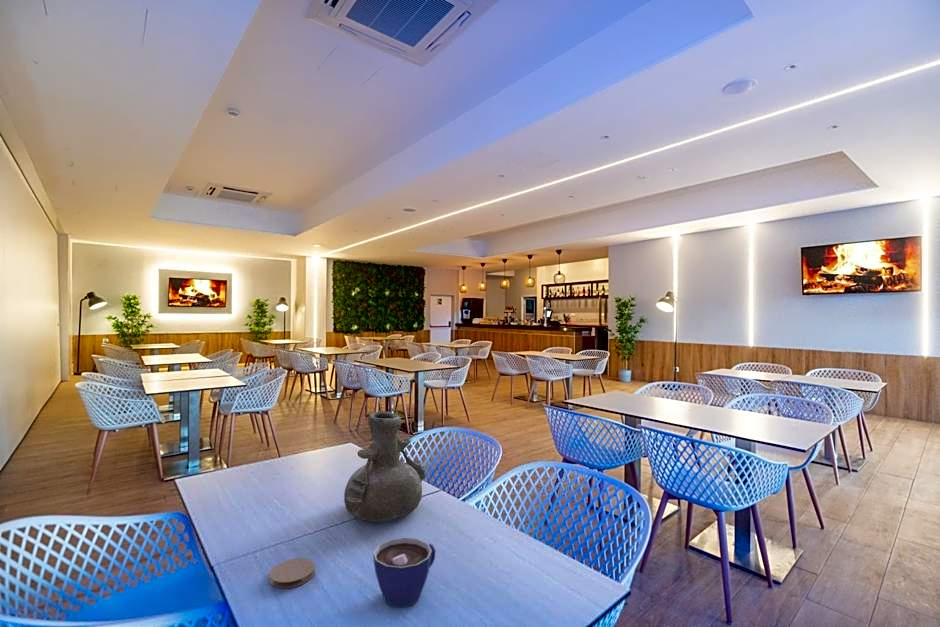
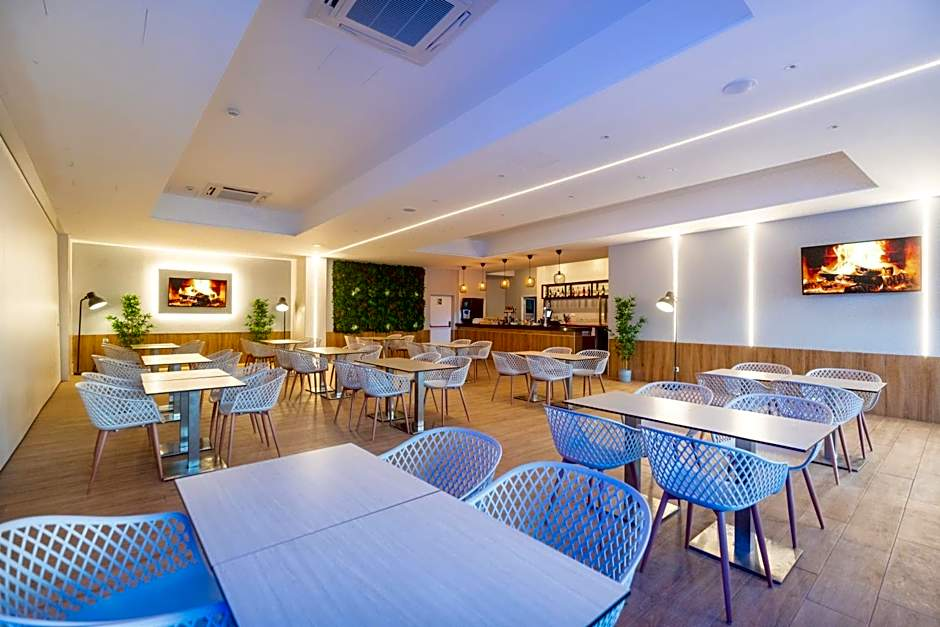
- vase (383, 462)
- cup (409, 569)
- coaster (292, 572)
